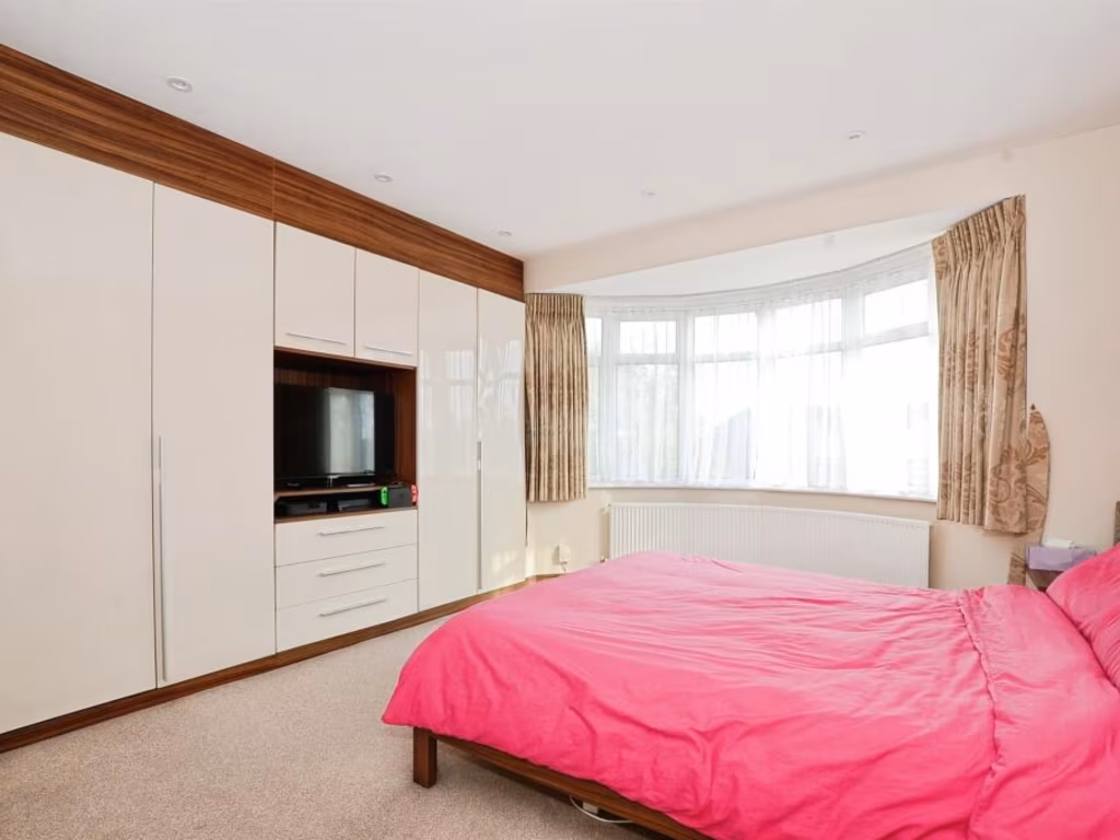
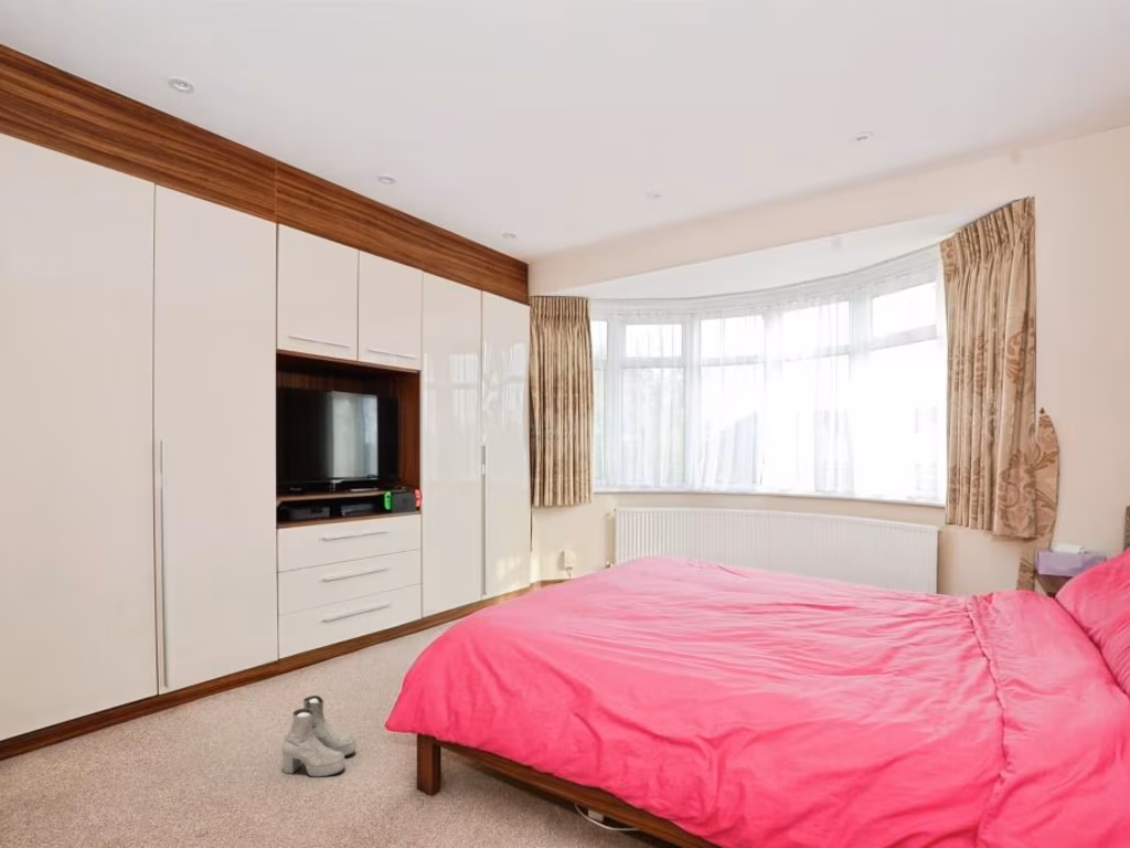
+ boots (319, 732)
